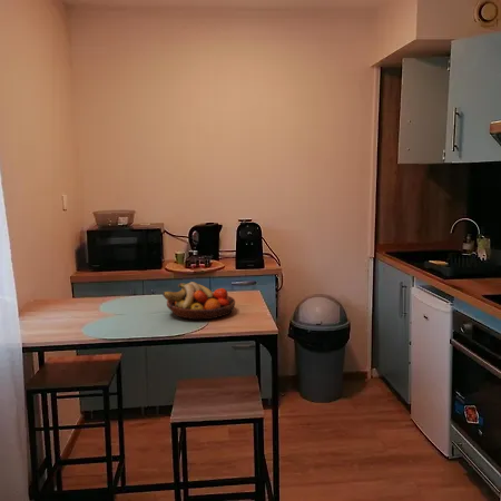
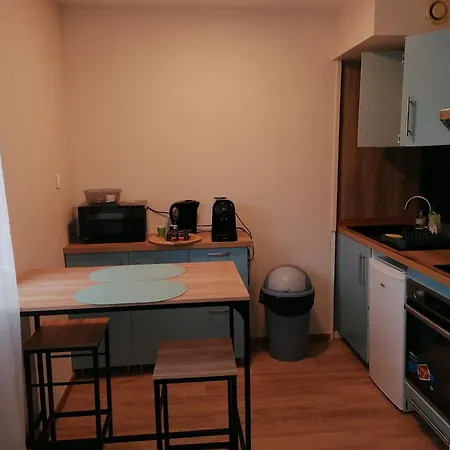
- fruit bowl (200, 297)
